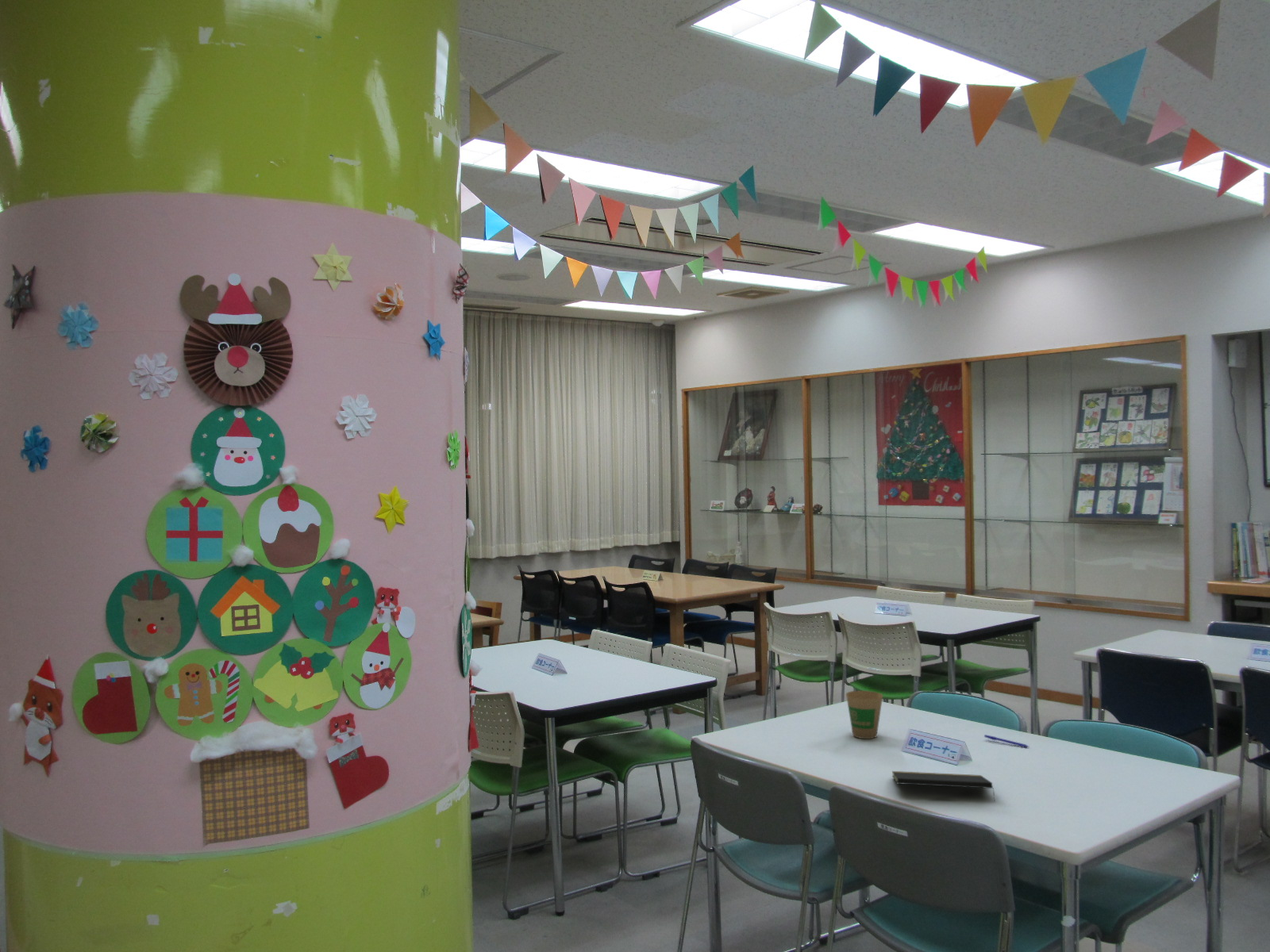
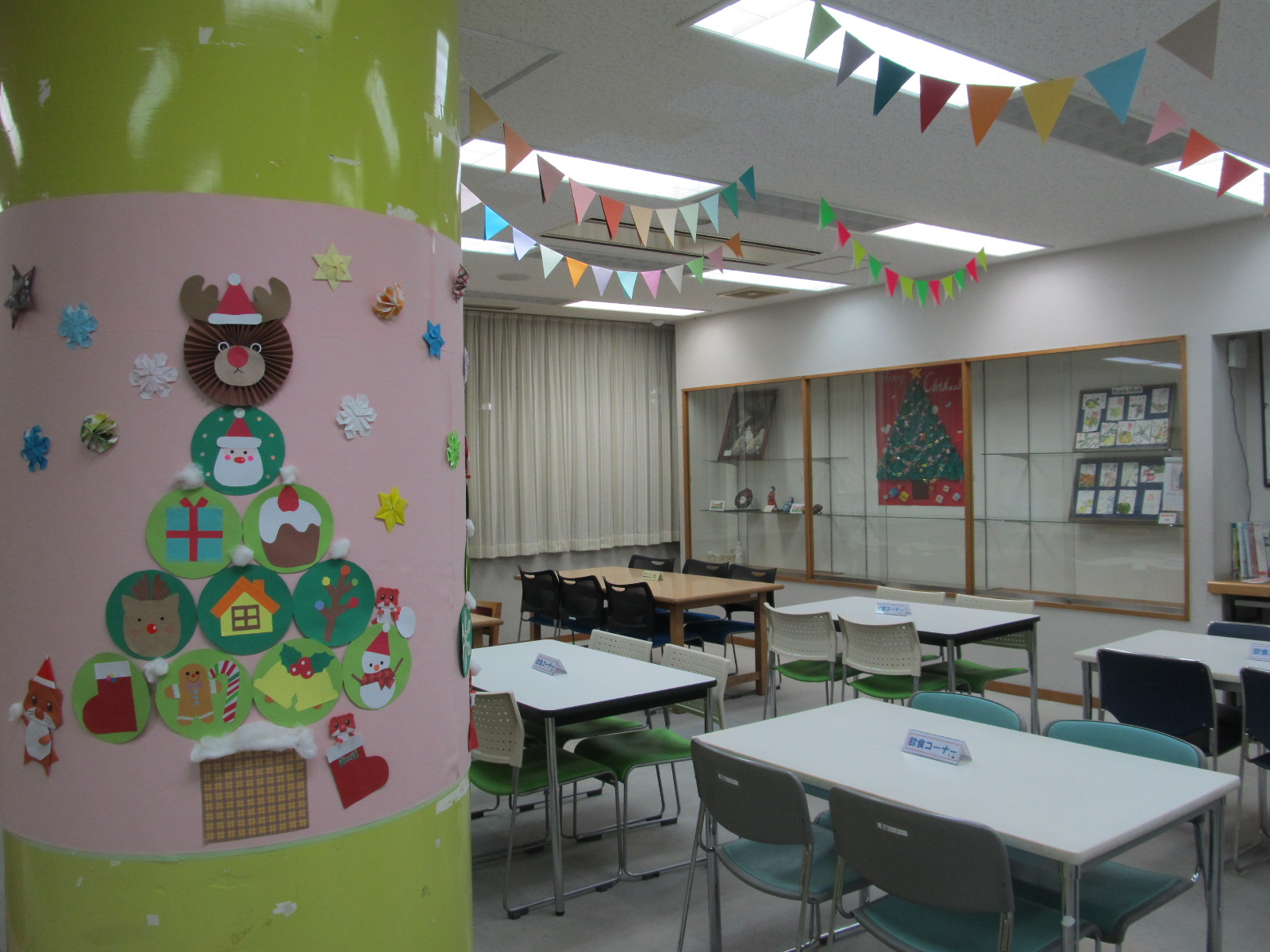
- notepad (940, 779)
- paper cup (864, 715)
- pen (1006, 741)
